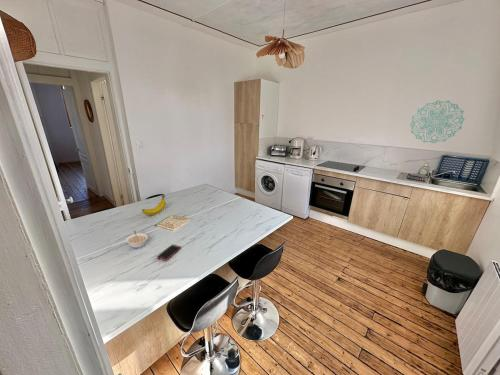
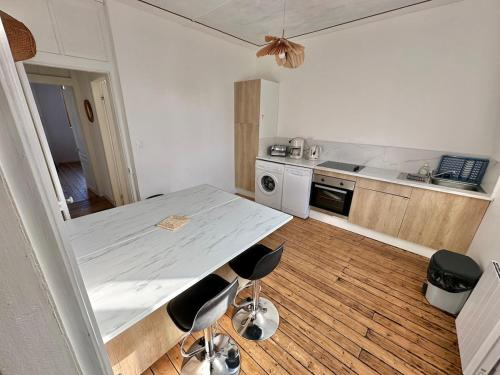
- cell phone (169, 252)
- wall decoration (435, 121)
- fruit (155, 207)
- legume (136, 240)
